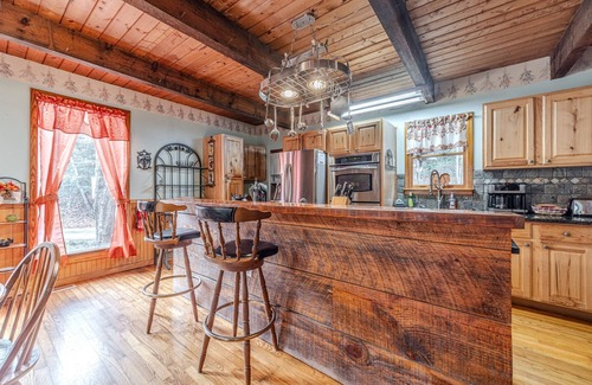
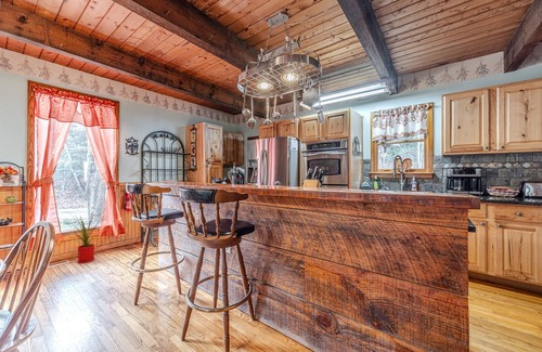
+ house plant (86, 236)
